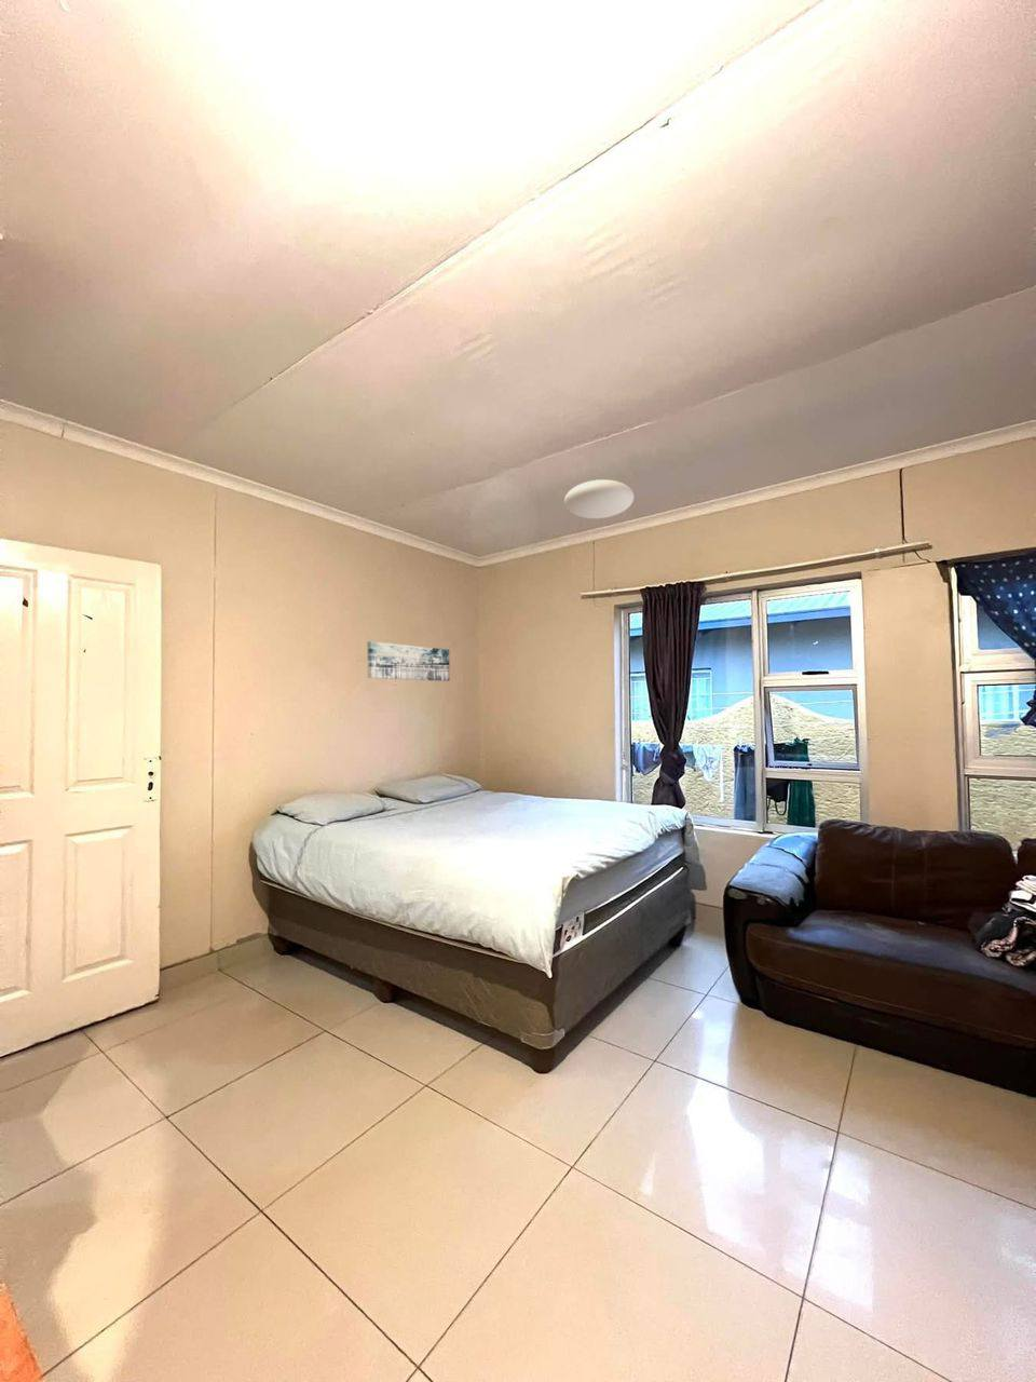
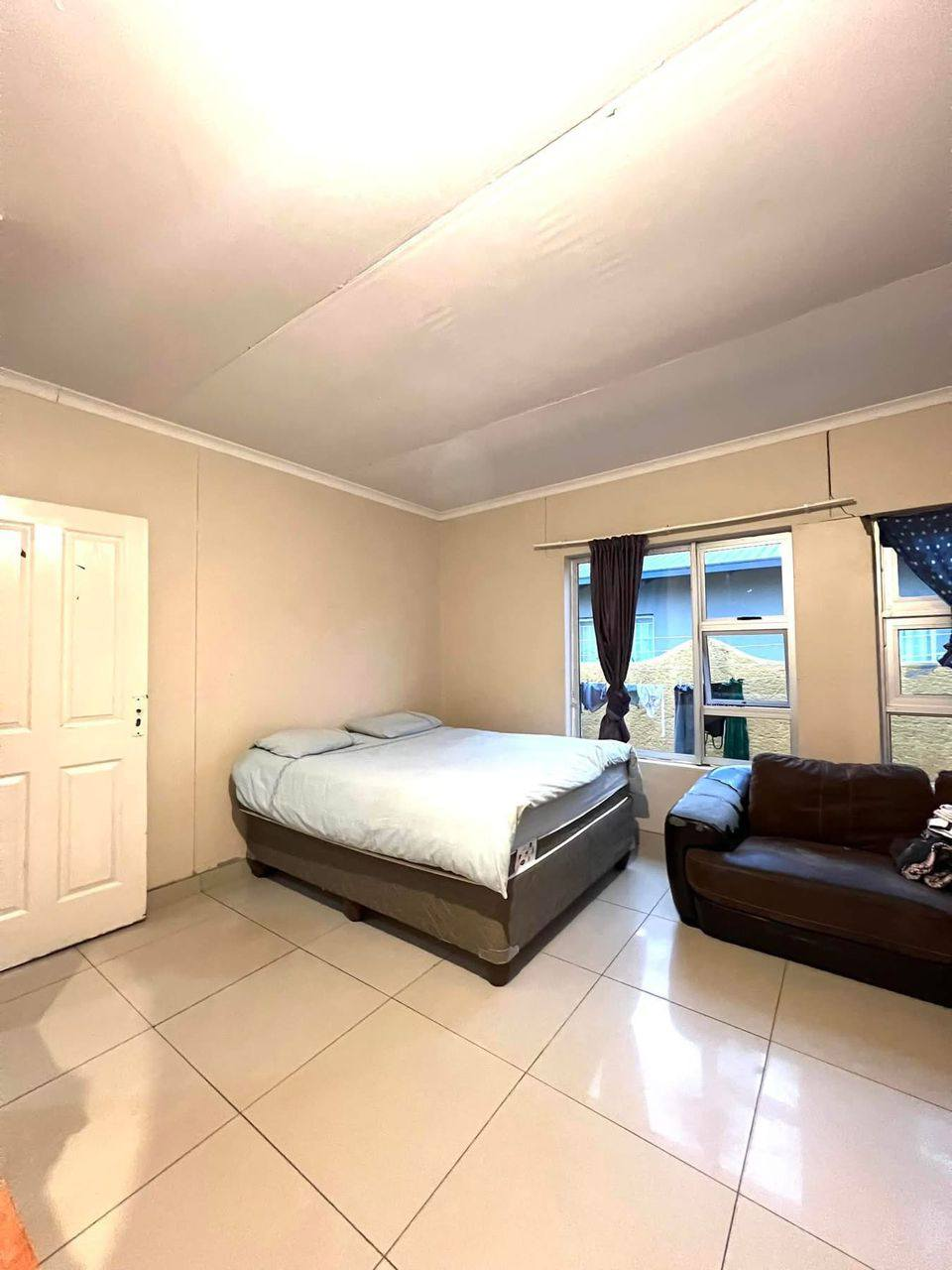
- ceiling light (597, 499)
- wall art (411, 662)
